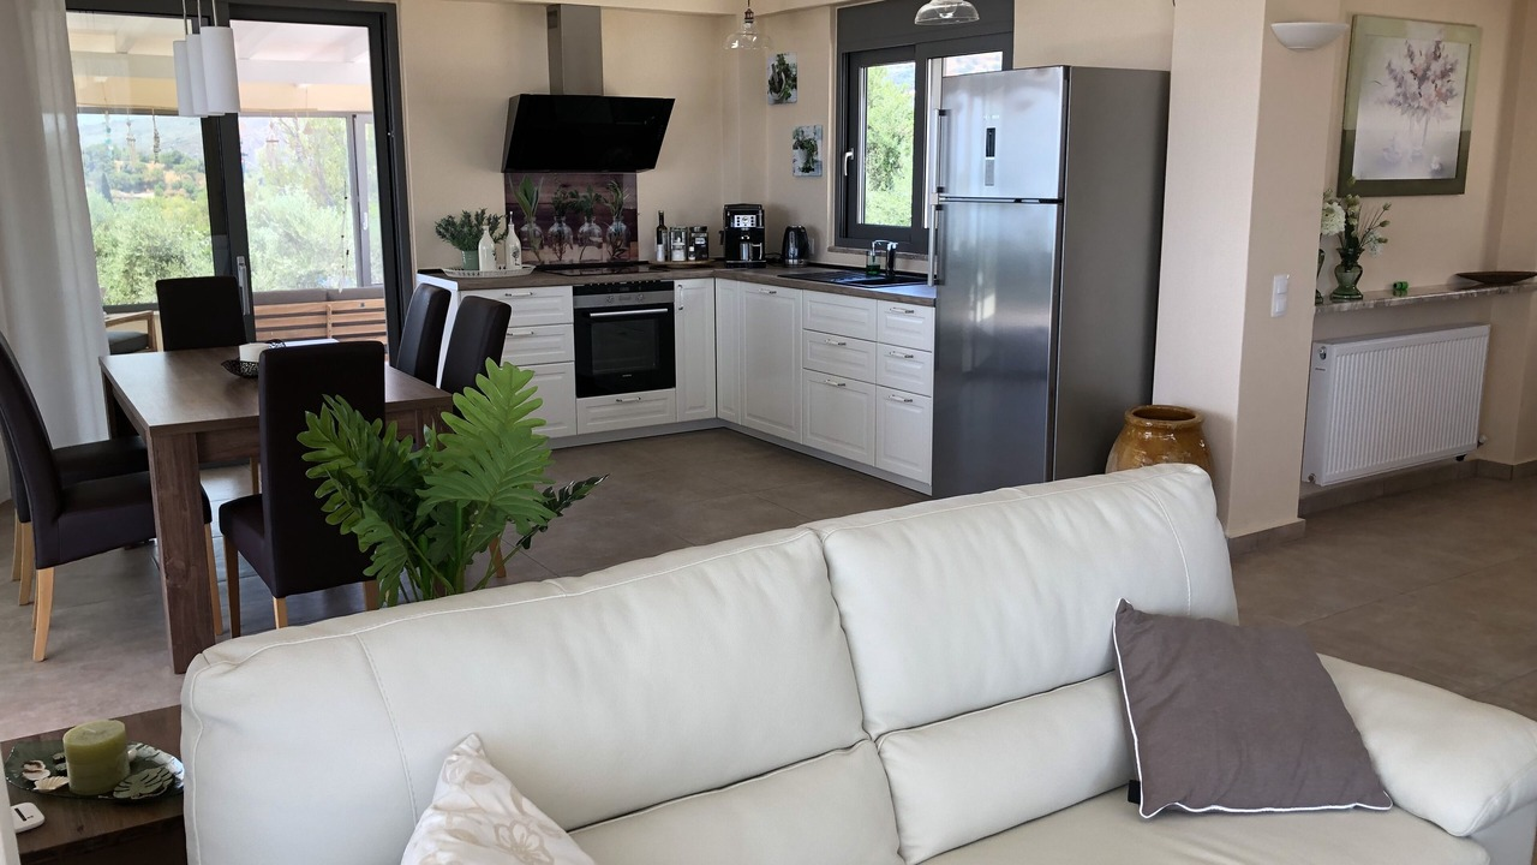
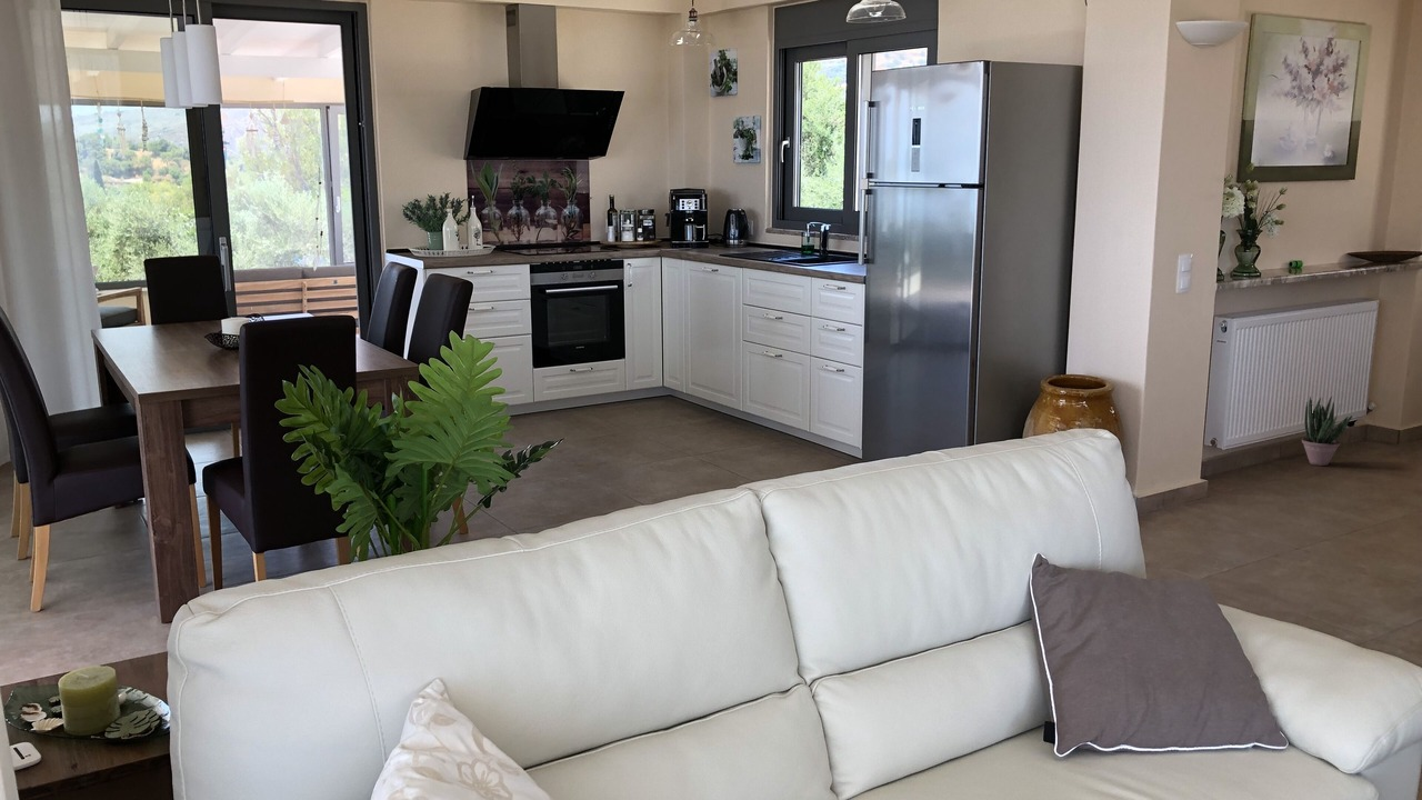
+ potted plant (1323, 430)
